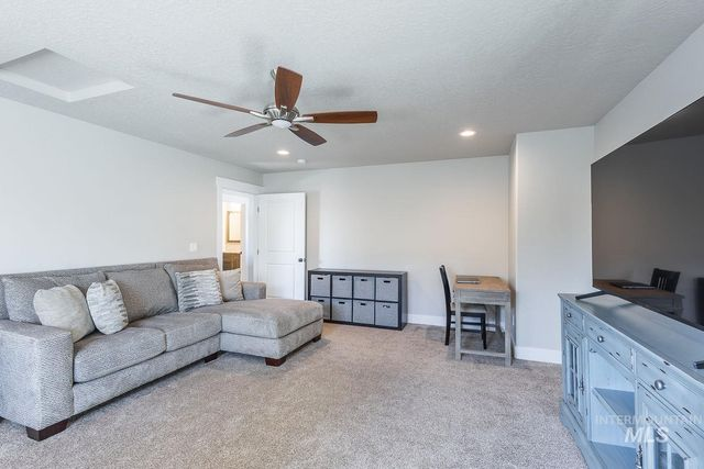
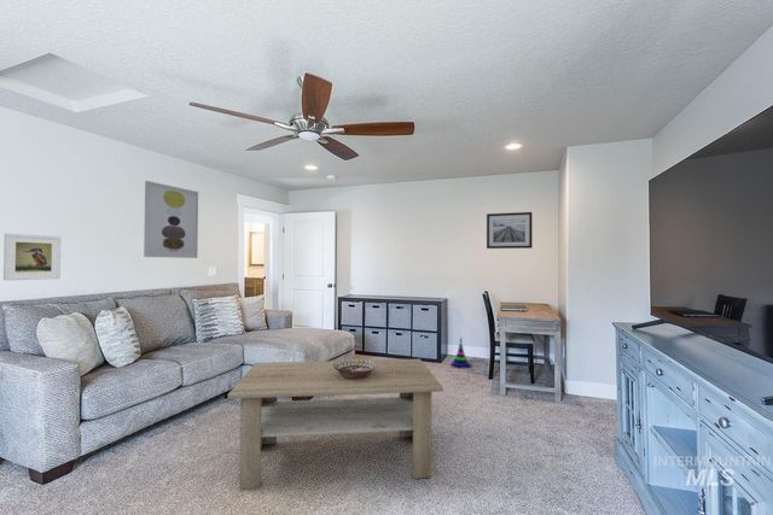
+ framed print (33, 257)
+ wall art (173, 222)
+ wall art (508, 230)
+ coffee table (338, 416)
+ decorative bowl (355, 369)
+ stacking toy (460, 351)
